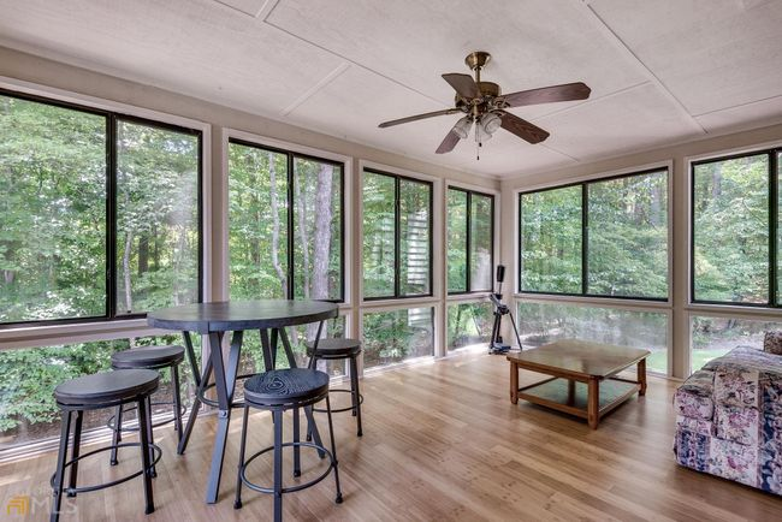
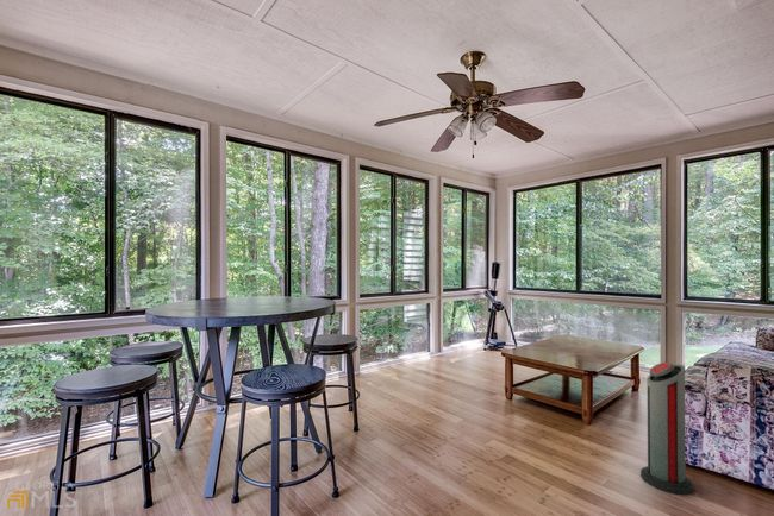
+ air purifier (666, 421)
